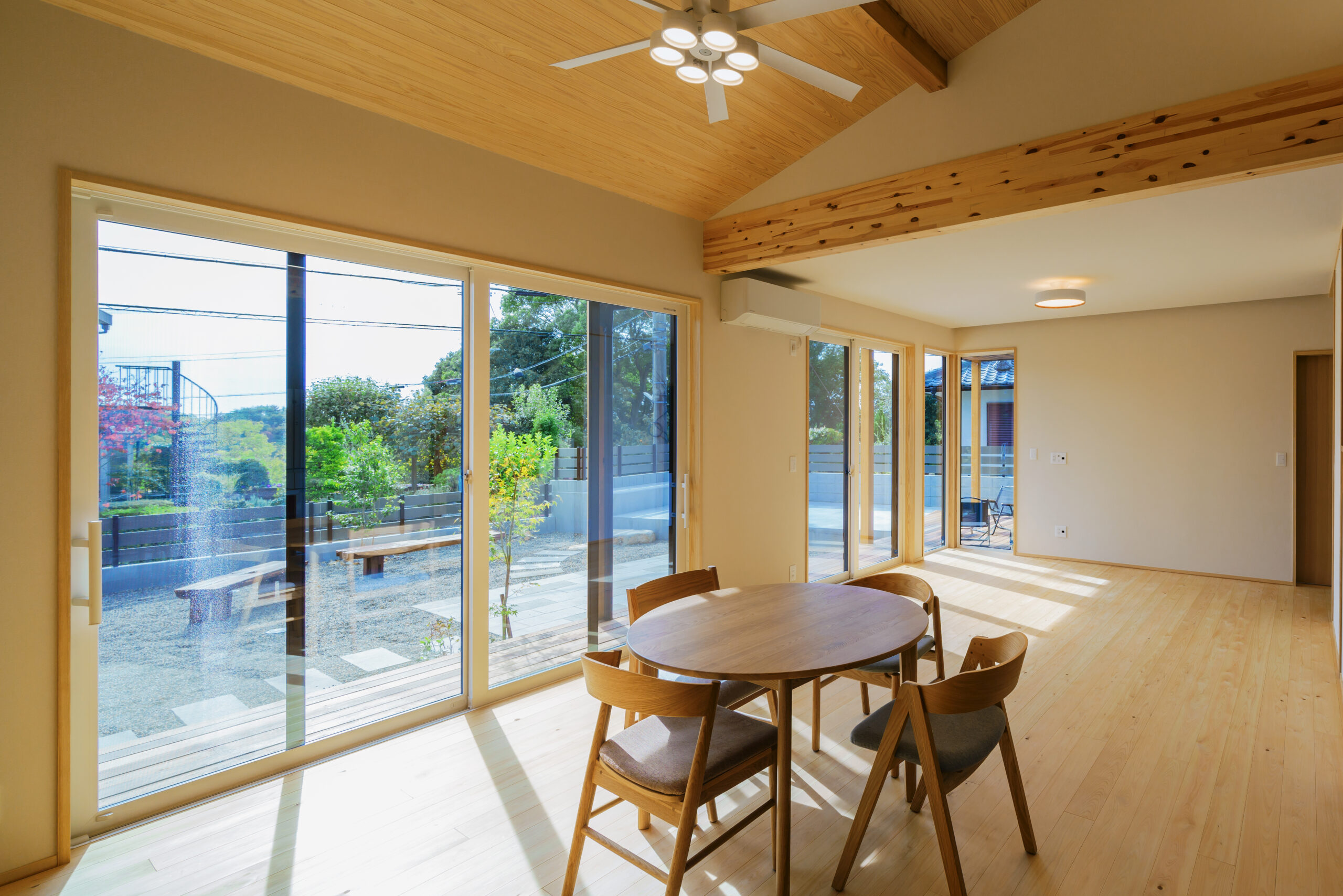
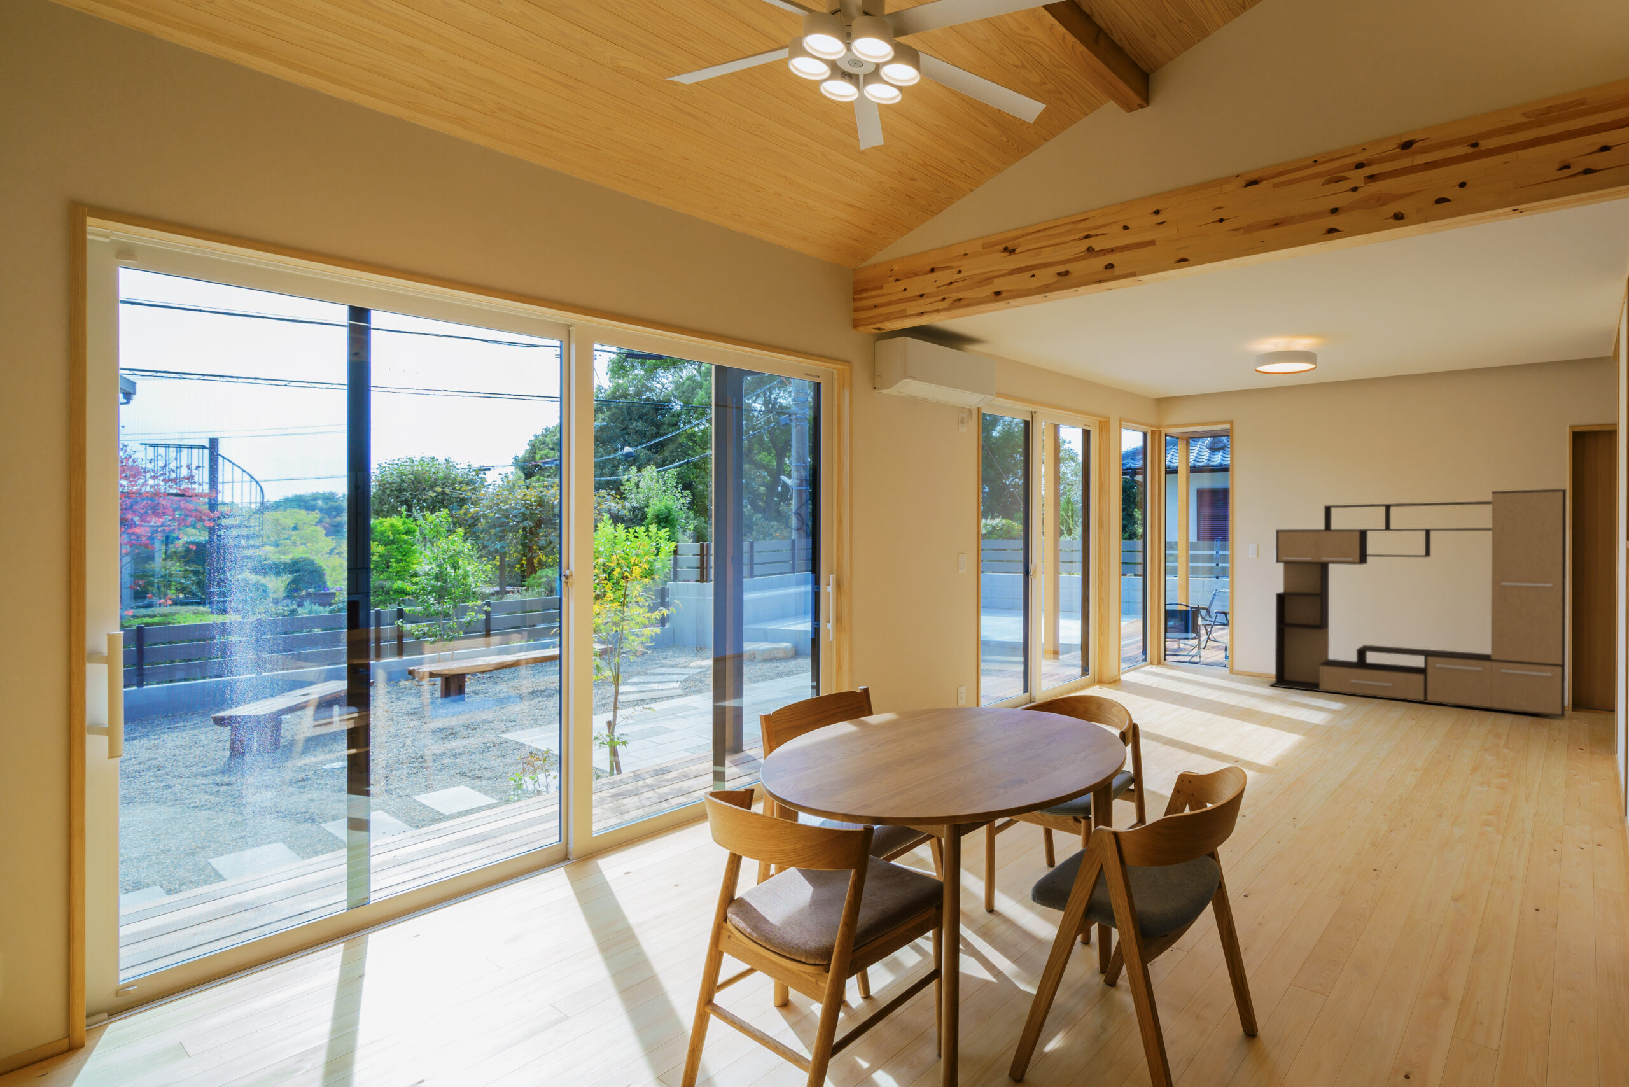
+ media console (1406, 556)
